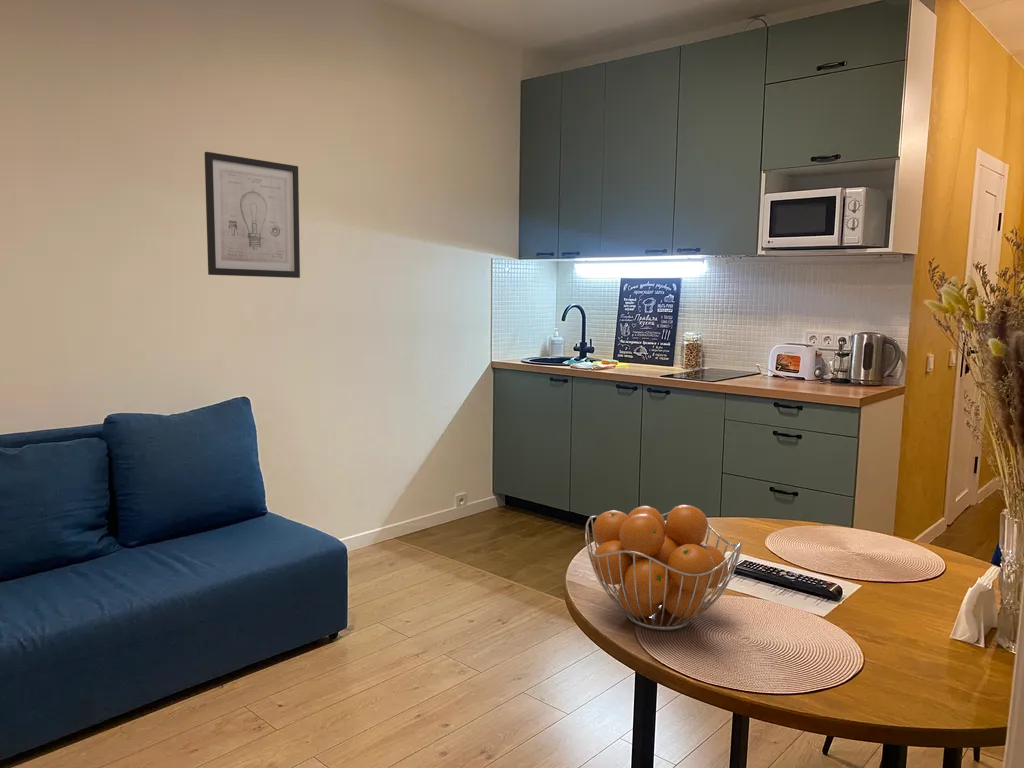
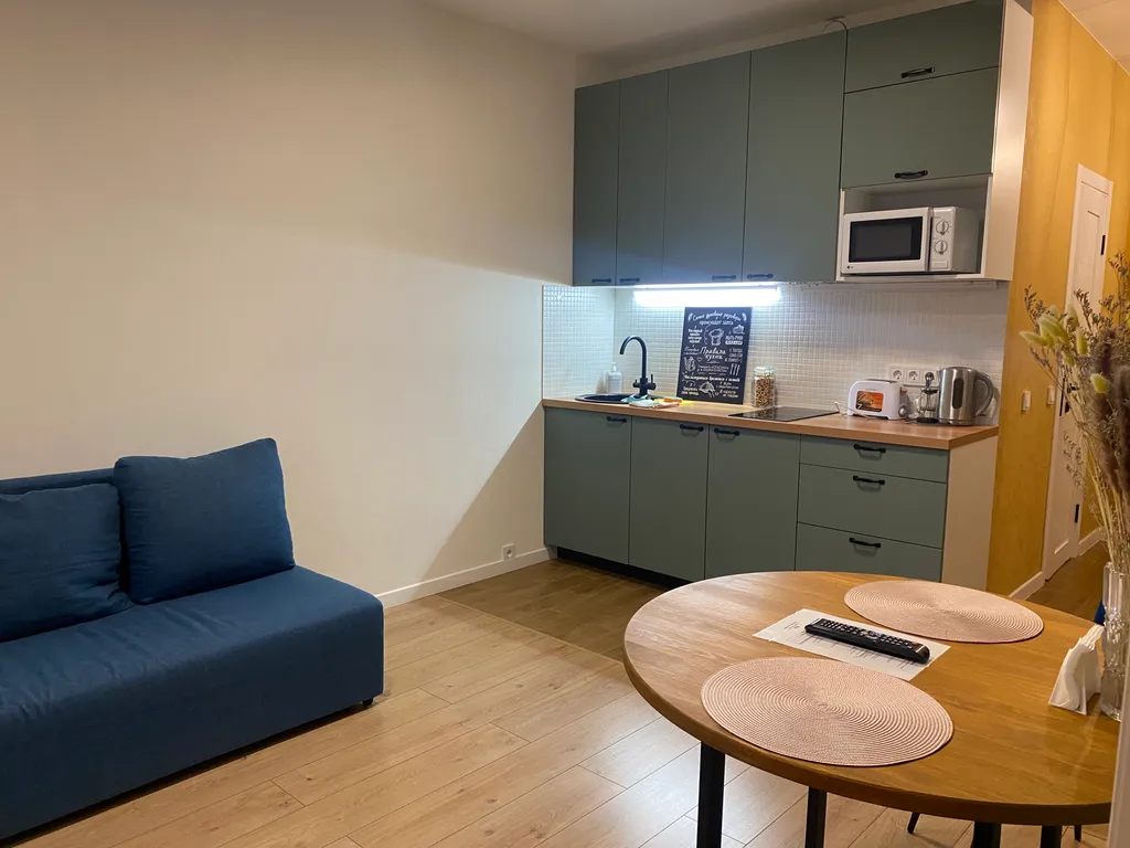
- wall art (254, 218)
- fruit basket (660, 562)
